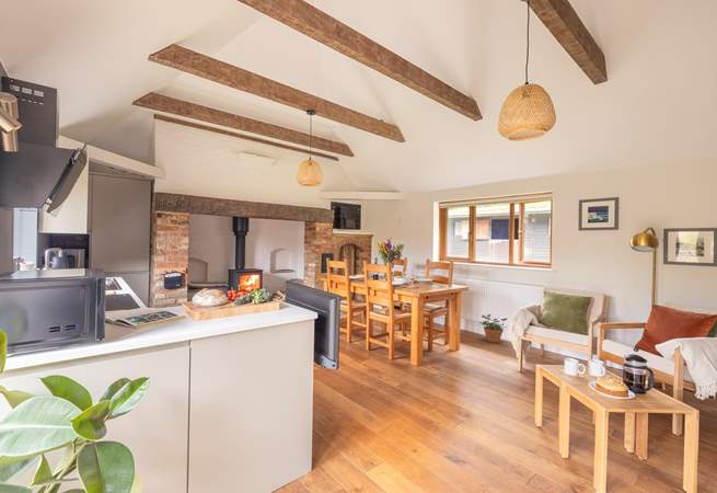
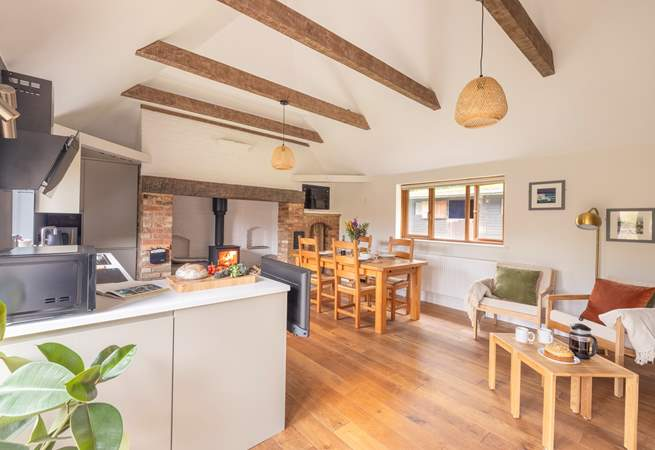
- potted plant (495, 329)
